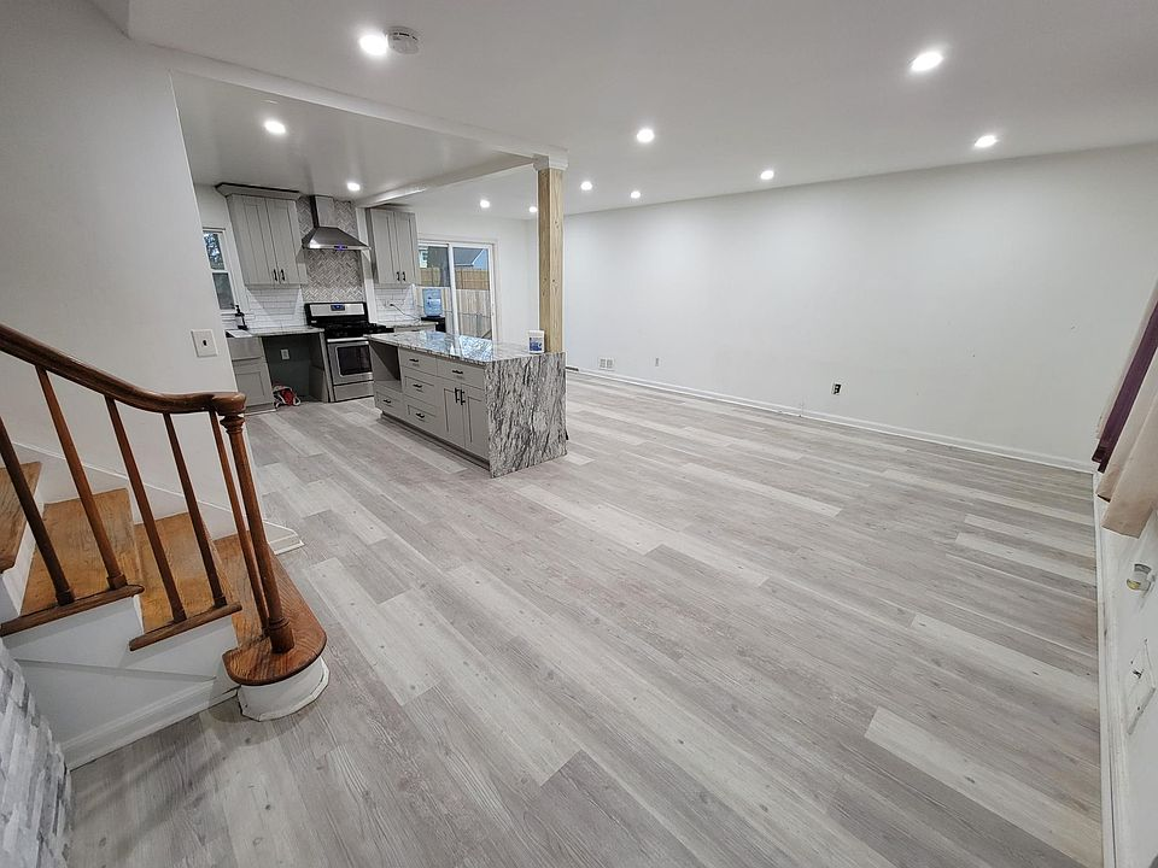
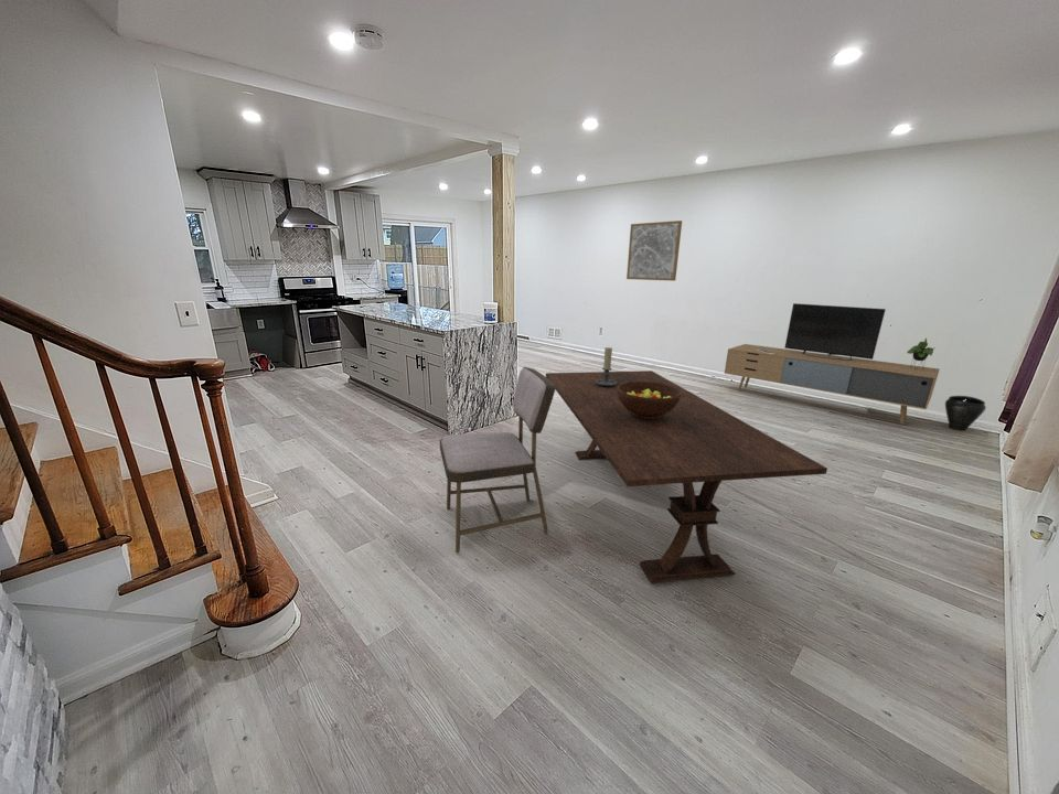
+ candle holder (609, 365)
+ media console (824, 356)
+ fruit bowl (646, 403)
+ vase (962, 414)
+ wall art (652, 251)
+ dining chair (493, 453)
+ dining table (639, 454)
